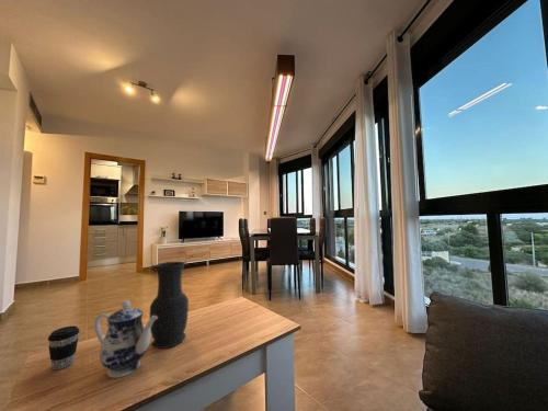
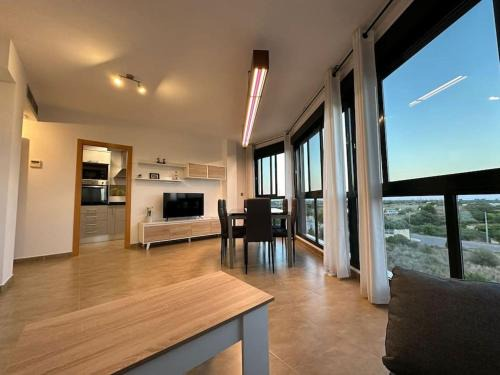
- teapot (125, 334)
- coffee cup (64, 347)
- vase (169, 301)
